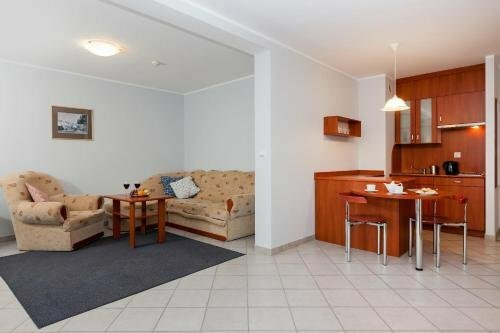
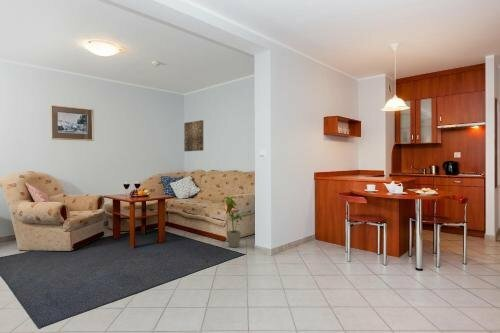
+ wall art (193, 136)
+ house plant (233, 220)
